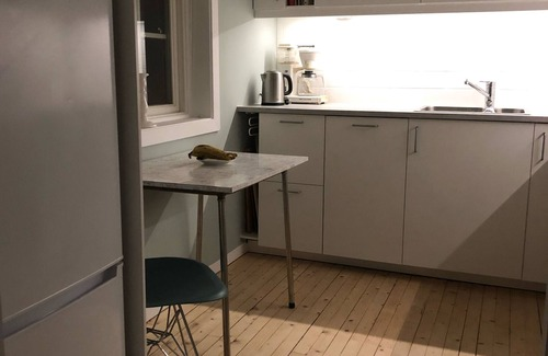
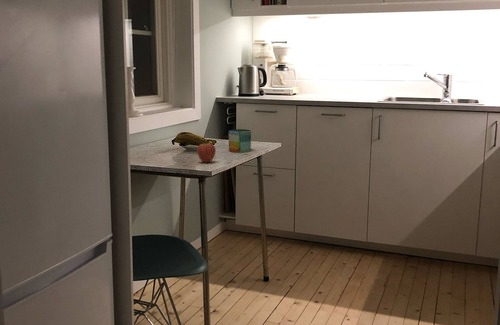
+ mug (240, 140)
+ fruit (206, 150)
